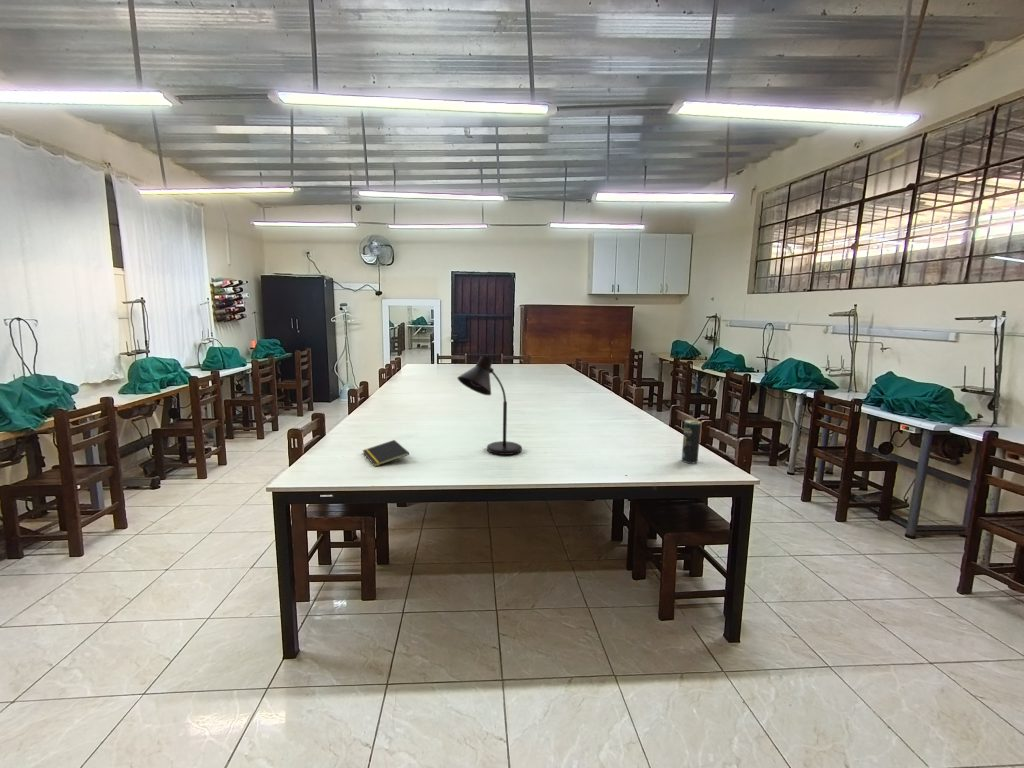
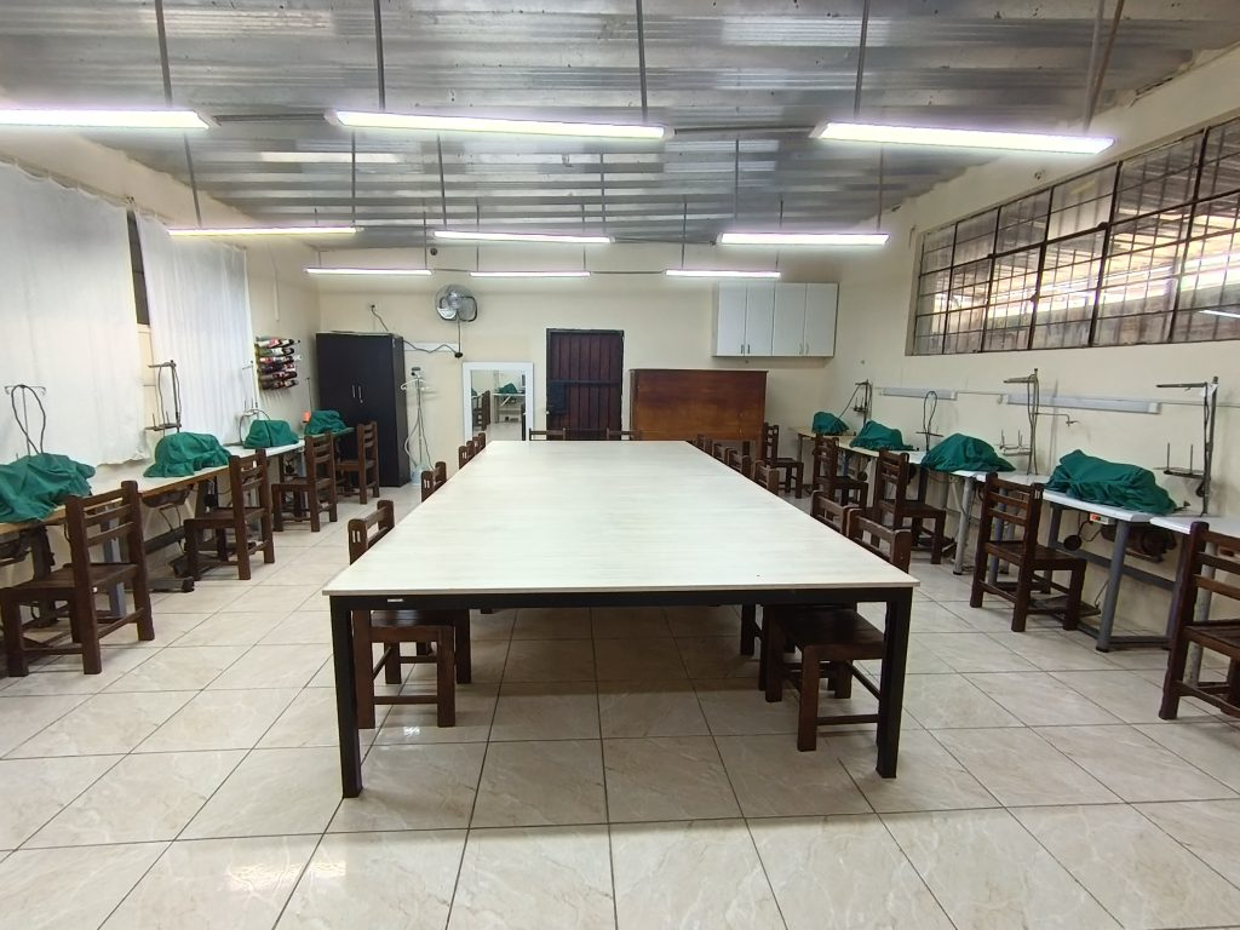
- notepad (385, 452)
- desk lamp (490, 394)
- beverage can (691, 441)
